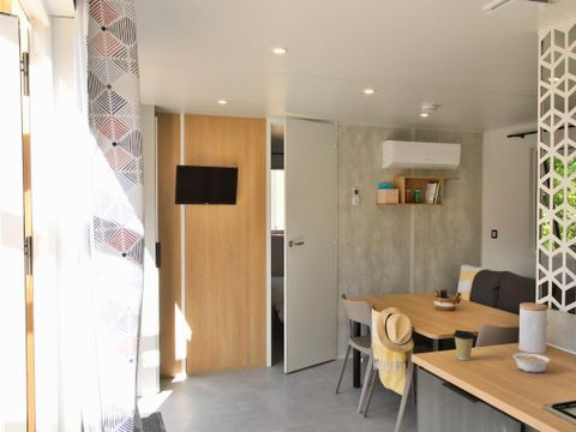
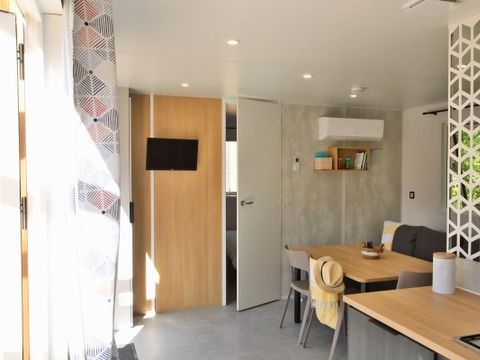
- coffee cup (463, 344)
- legume (529, 362)
